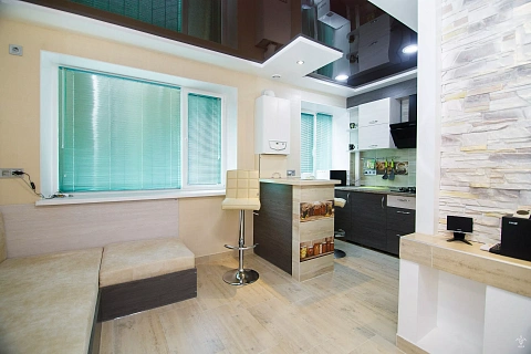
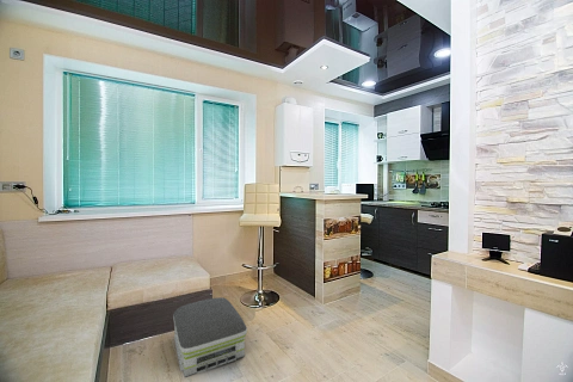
+ air purifier (208, 326)
